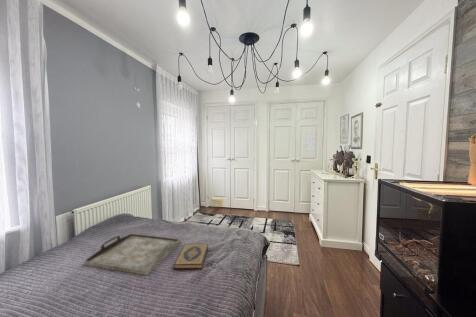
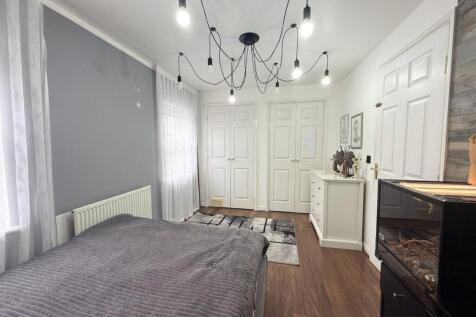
- serving tray (137, 247)
- hardback book (192, 255)
